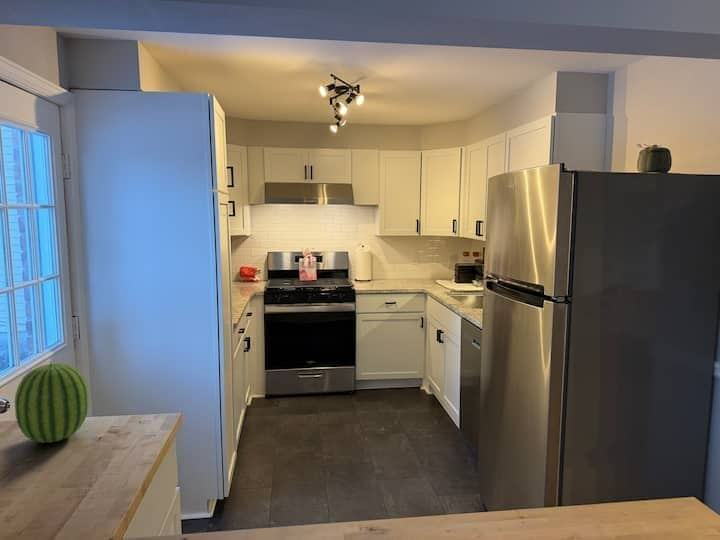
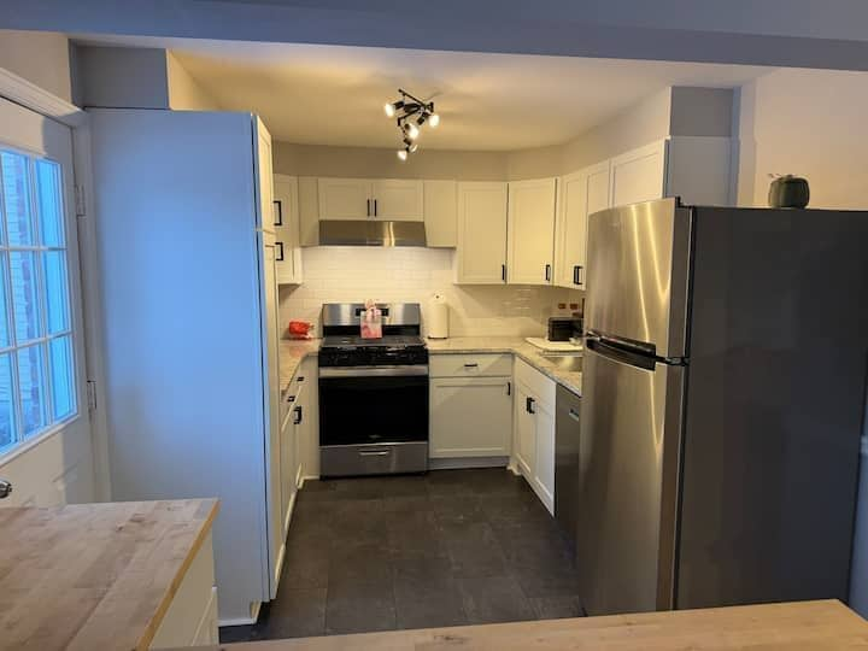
- fruit (53, 400)
